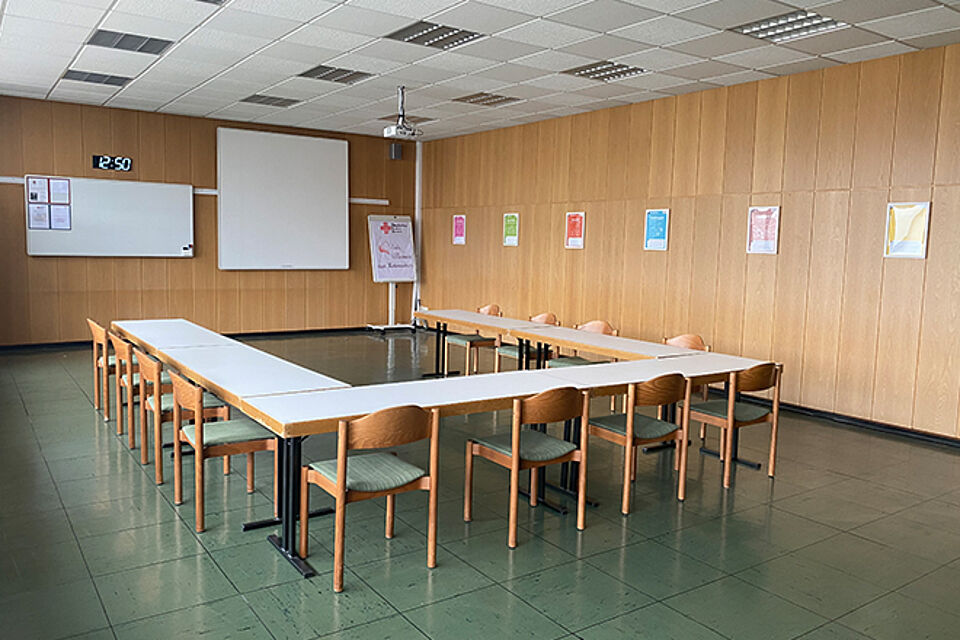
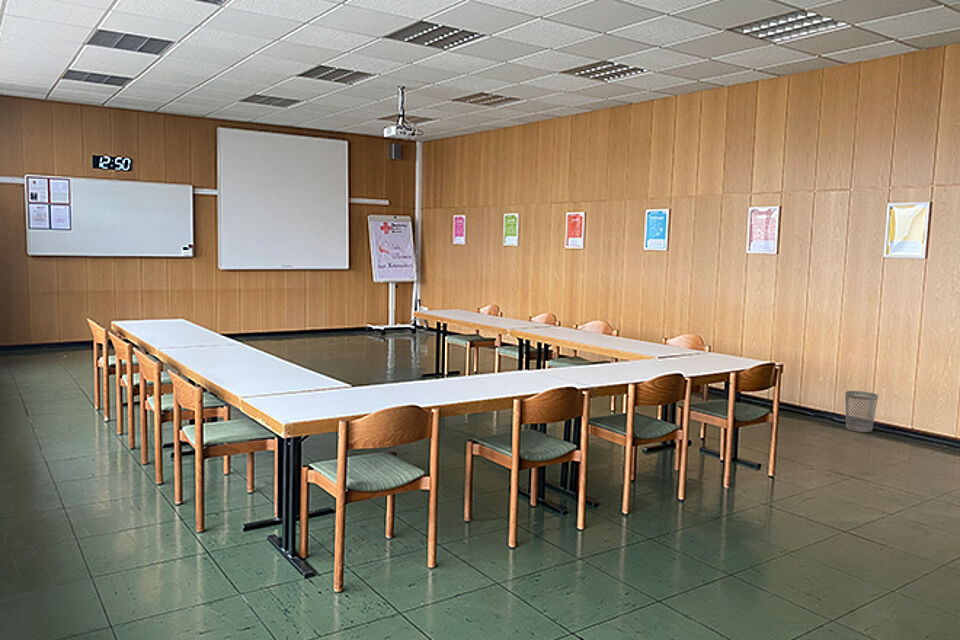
+ wastebasket (860, 411)
